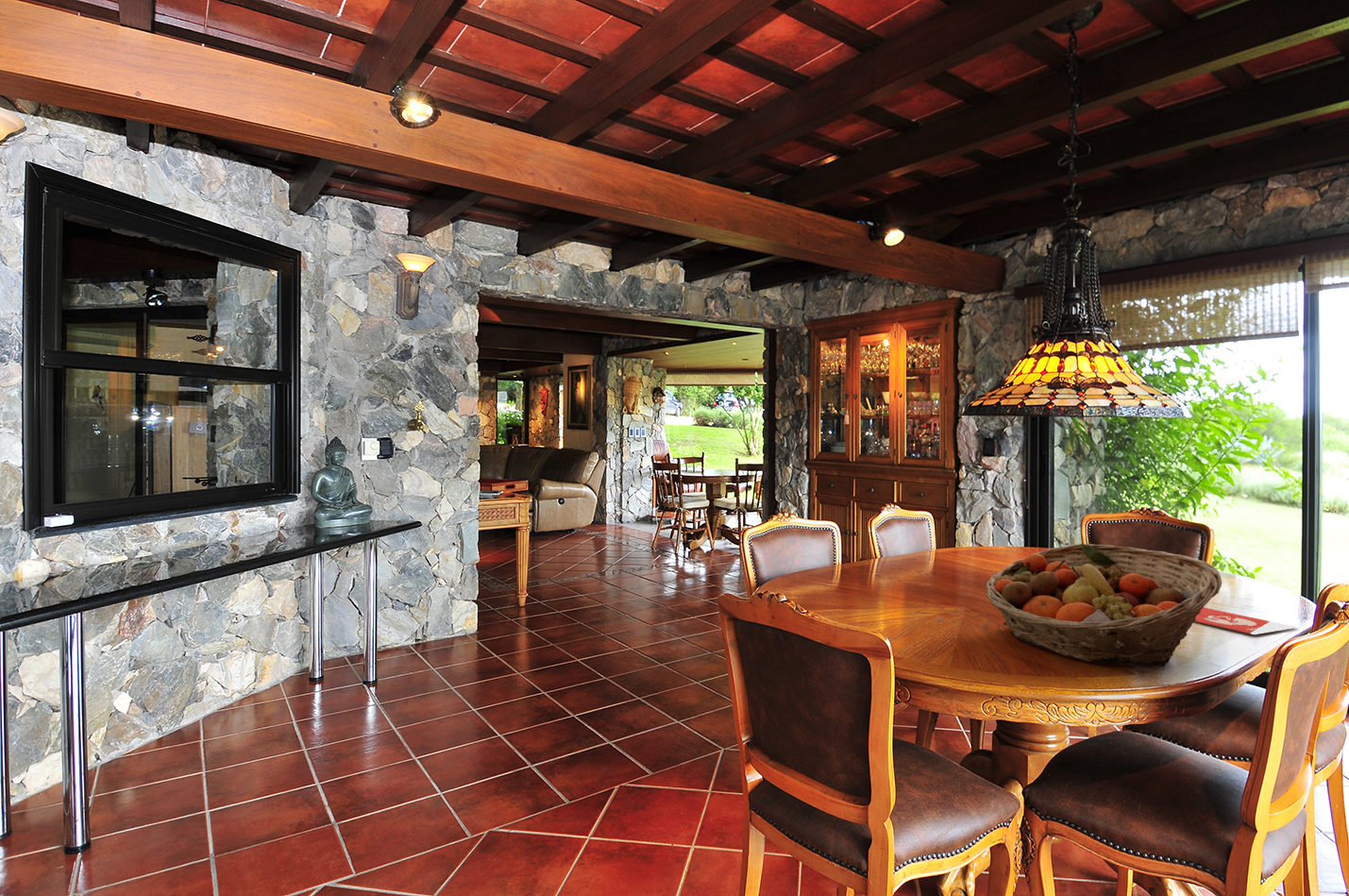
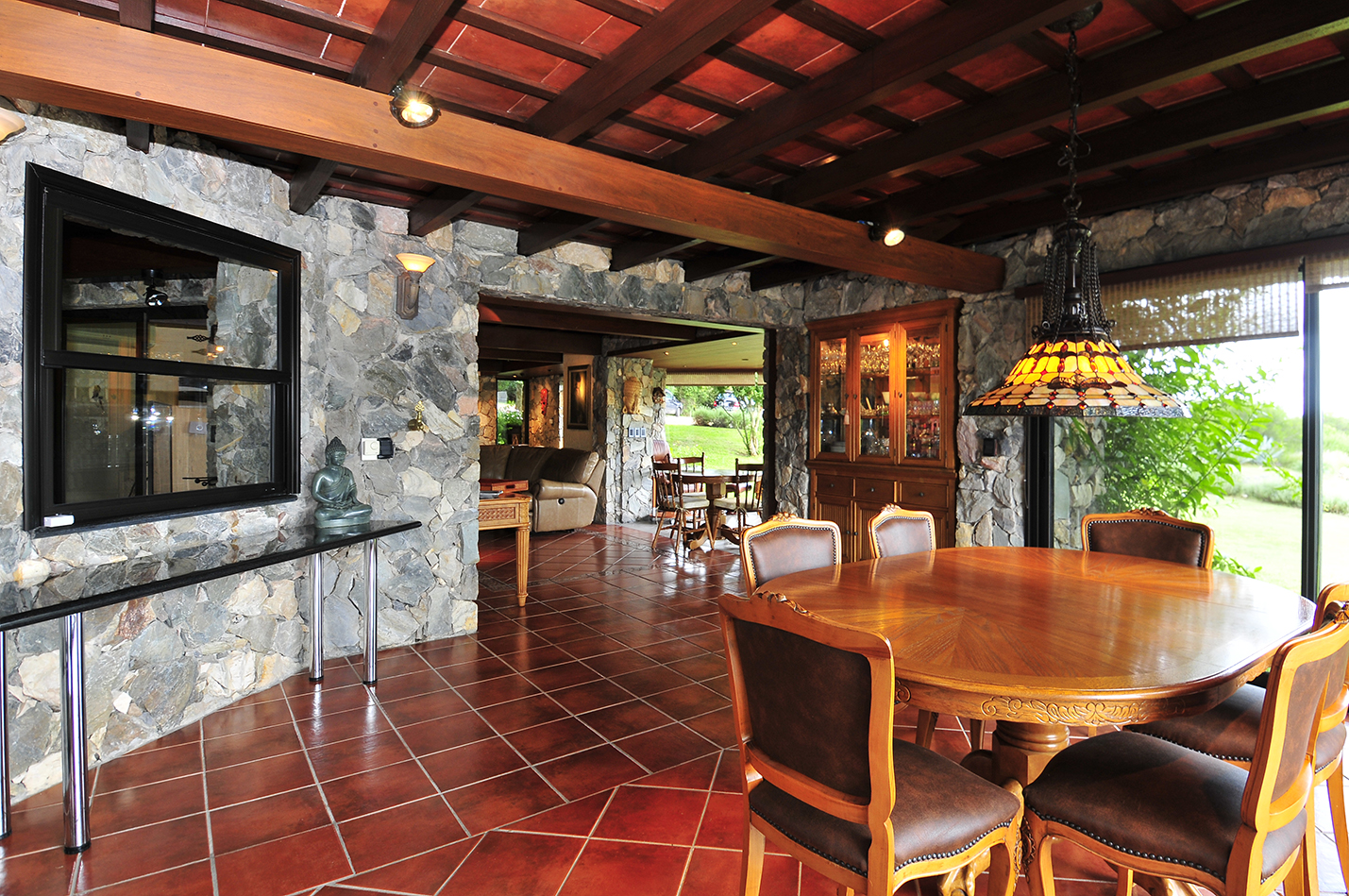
- fruit basket (1092, 598)
- book (1222, 618)
